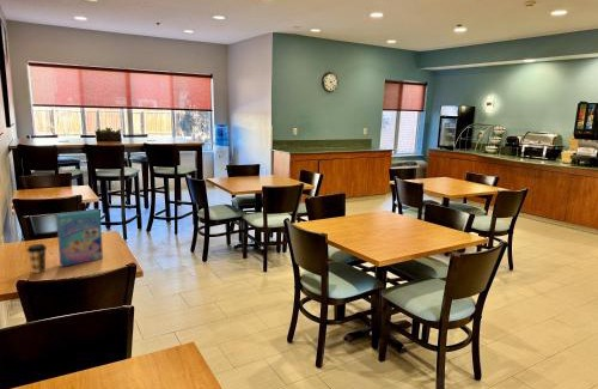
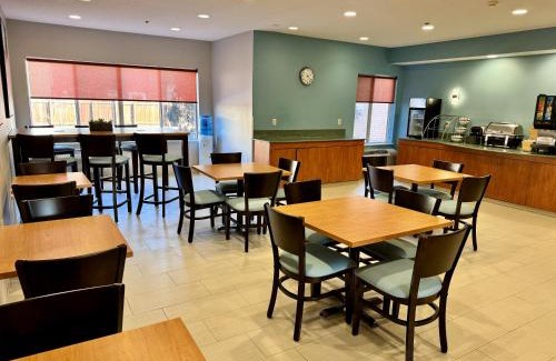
- coffee cup (37, 257)
- cereal box (80, 237)
